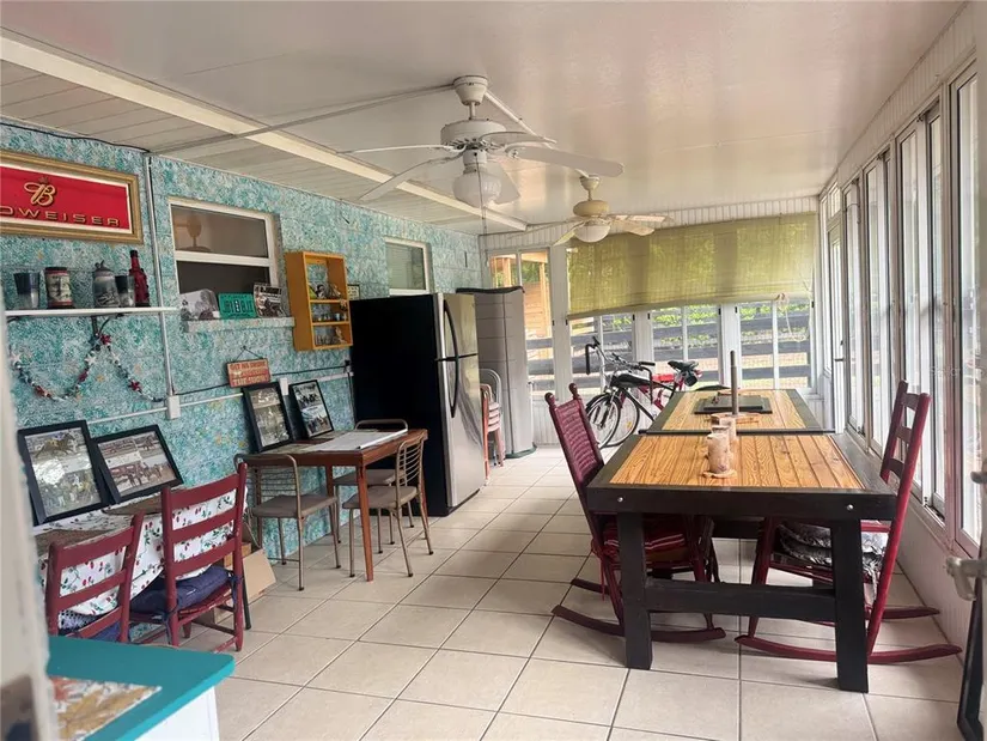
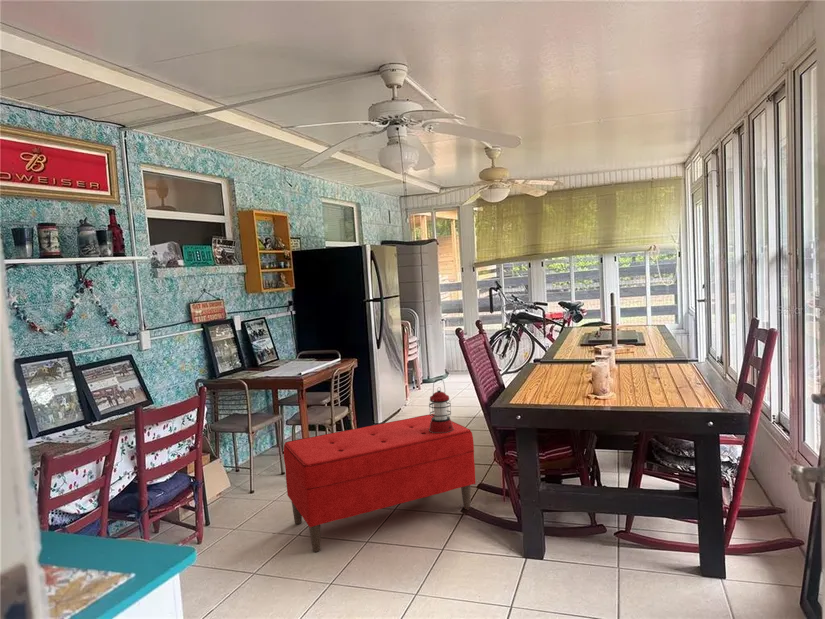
+ lantern (439, 404)
+ bench (380, 475)
